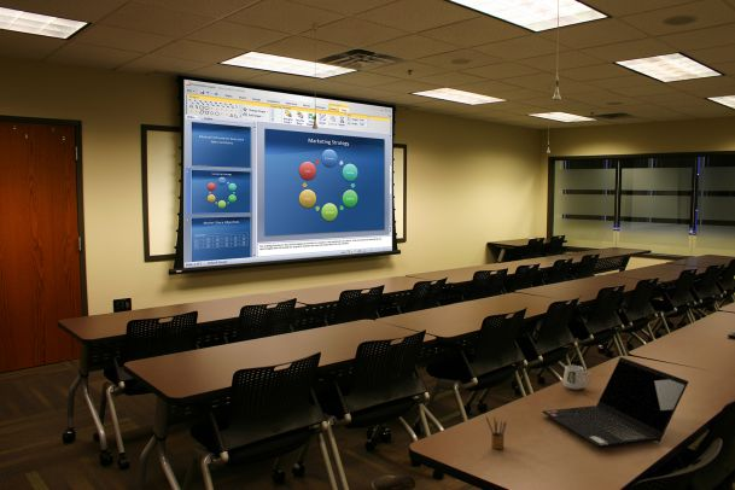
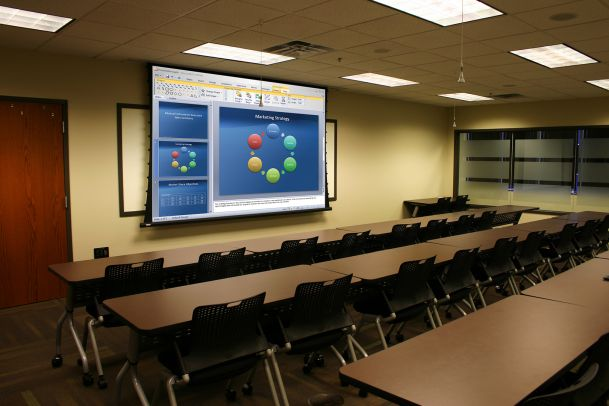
- pencil box (496, 431)
- mug (577, 378)
- laptop computer (611, 398)
